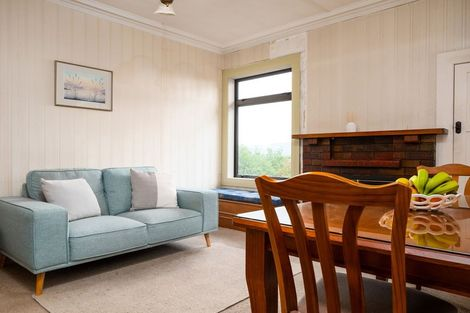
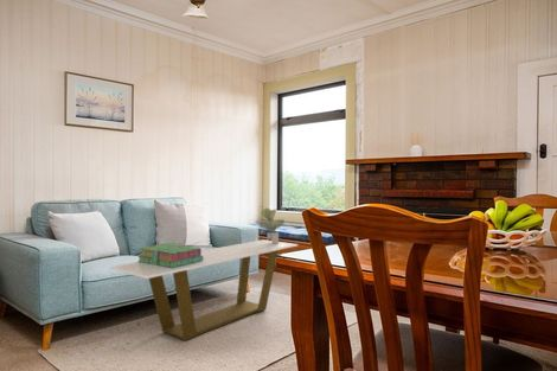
+ coffee table (238, 287)
+ potted plant (270, 224)
+ stack of books (171, 254)
